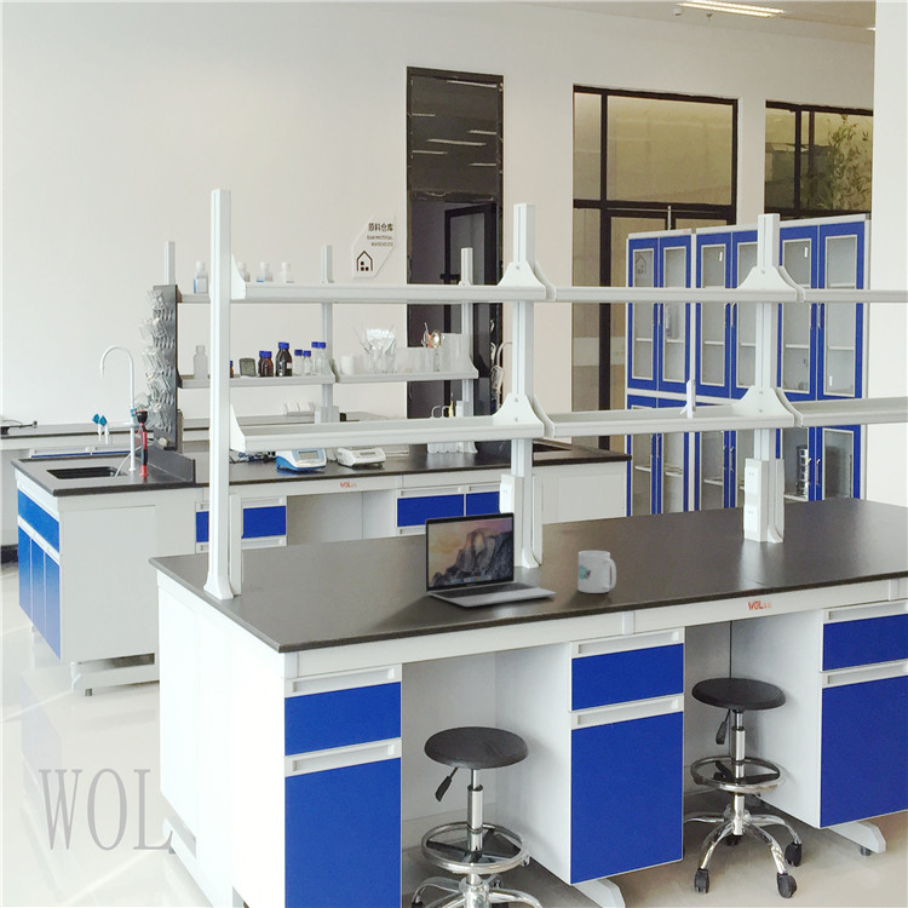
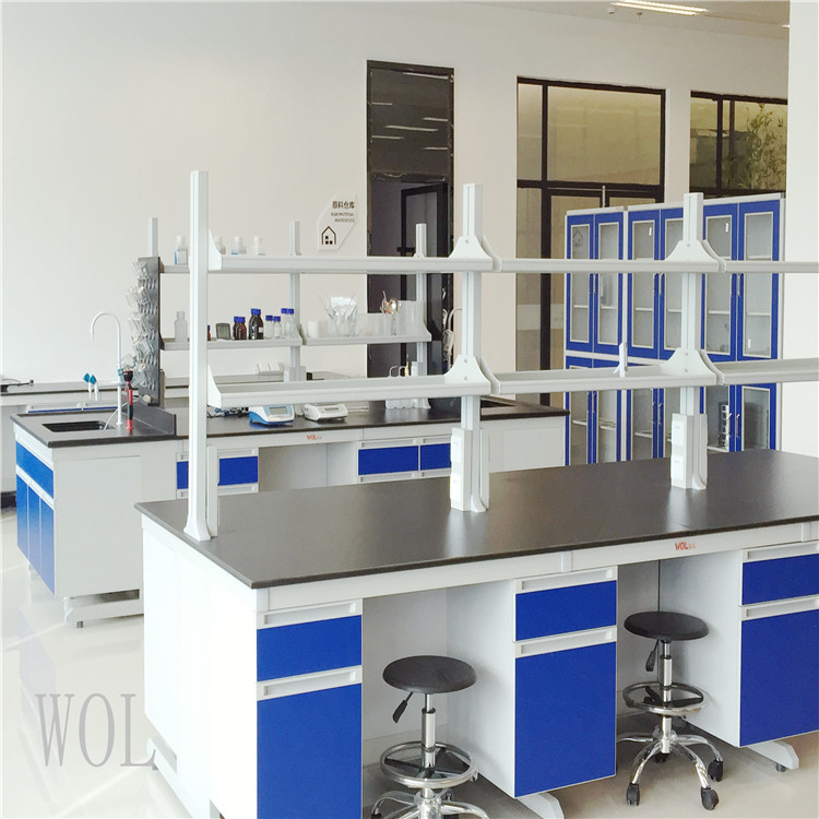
- laptop (490, 557)
- mug (598, 571)
